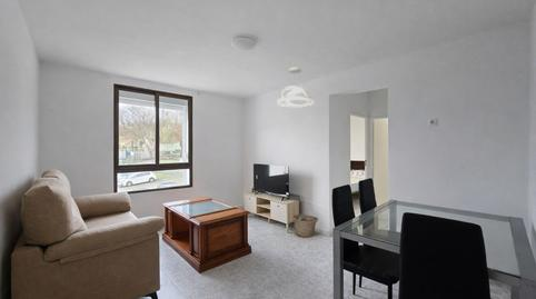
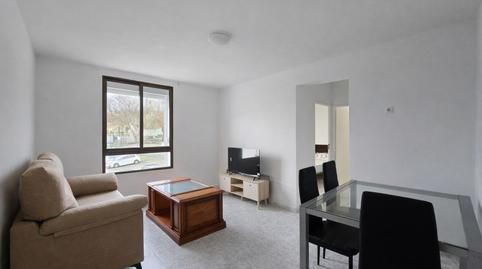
- basket (305, 225)
- pendant light (295, 87)
